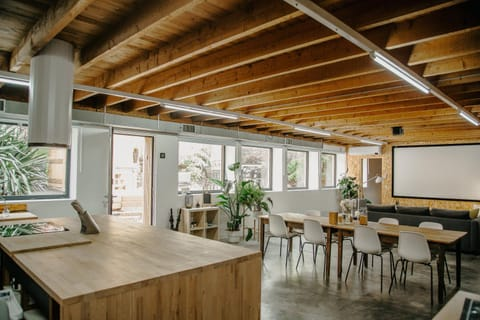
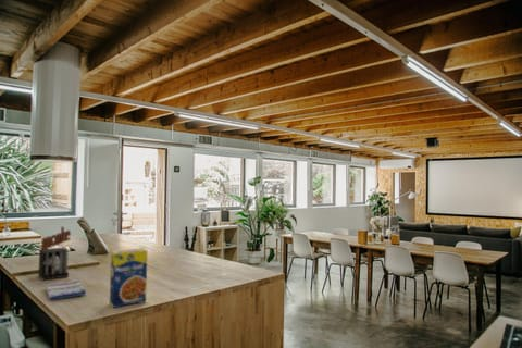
+ legume (128, 276)
+ dish towel (65, 289)
+ knife block (57, 251)
